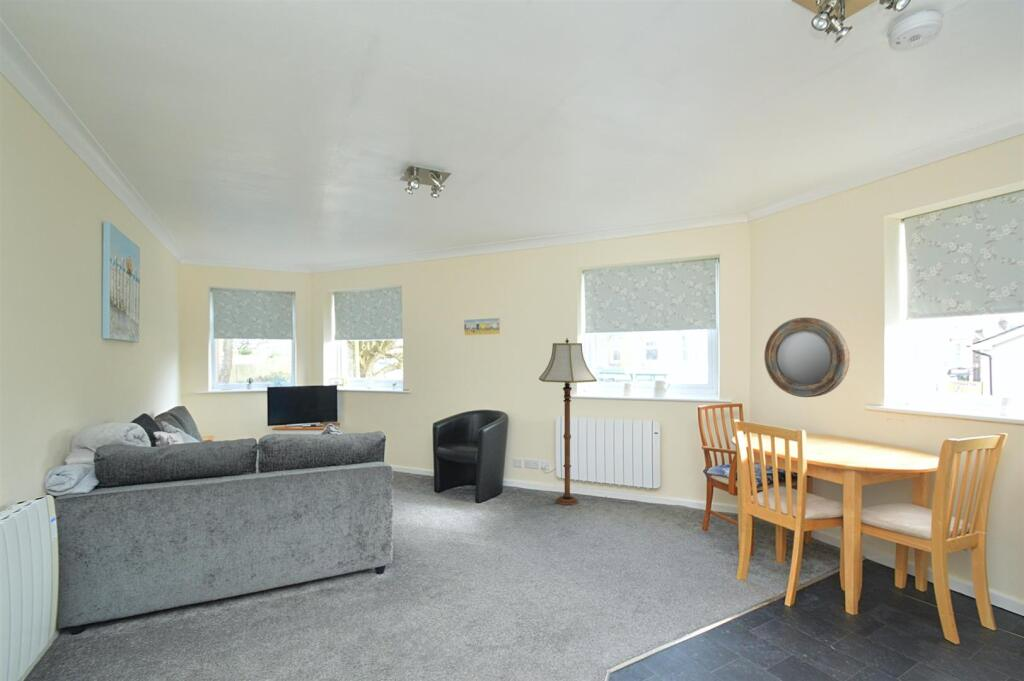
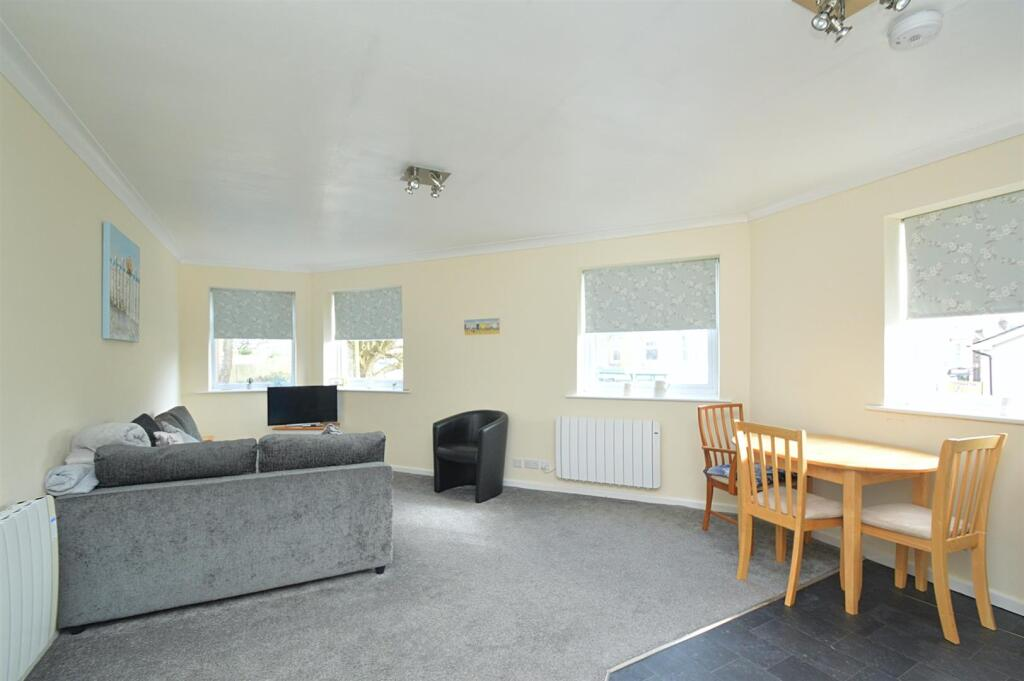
- floor lamp (567, 419)
- home mirror (803, 357)
